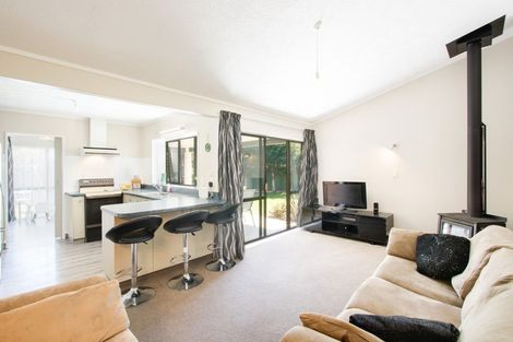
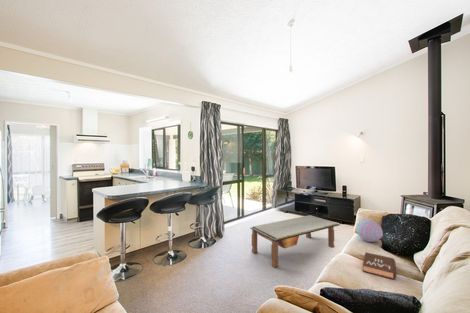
+ book (379, 264)
+ cushion (369, 230)
+ coffee table (295, 236)
